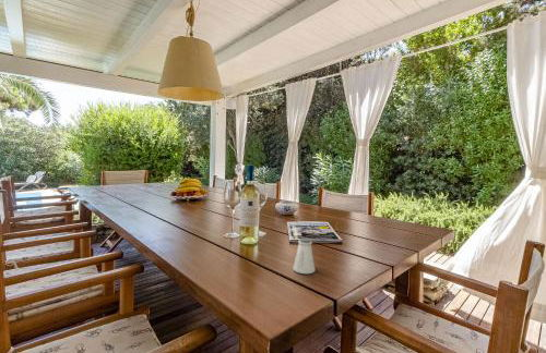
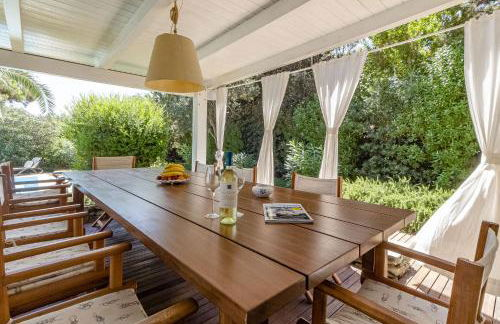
- saltshaker (305, 254)
